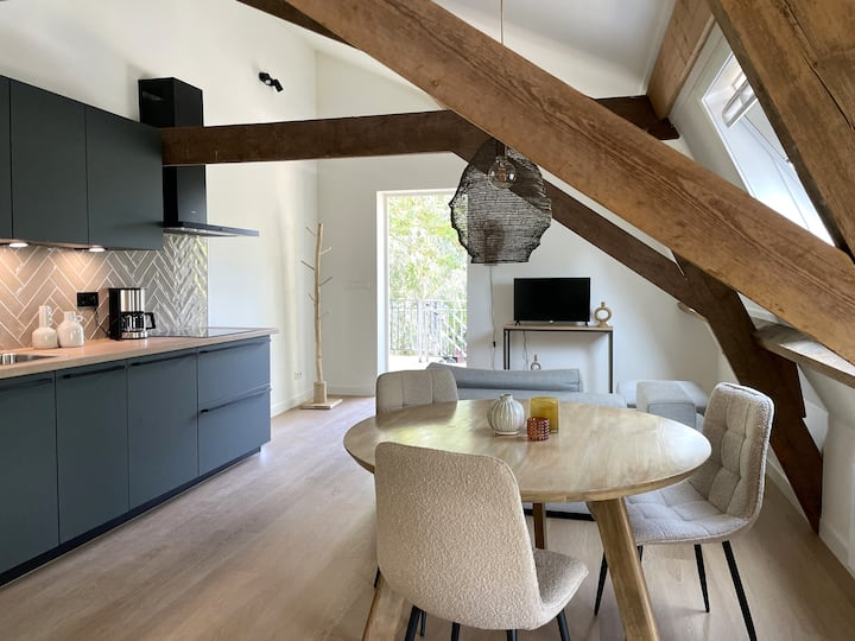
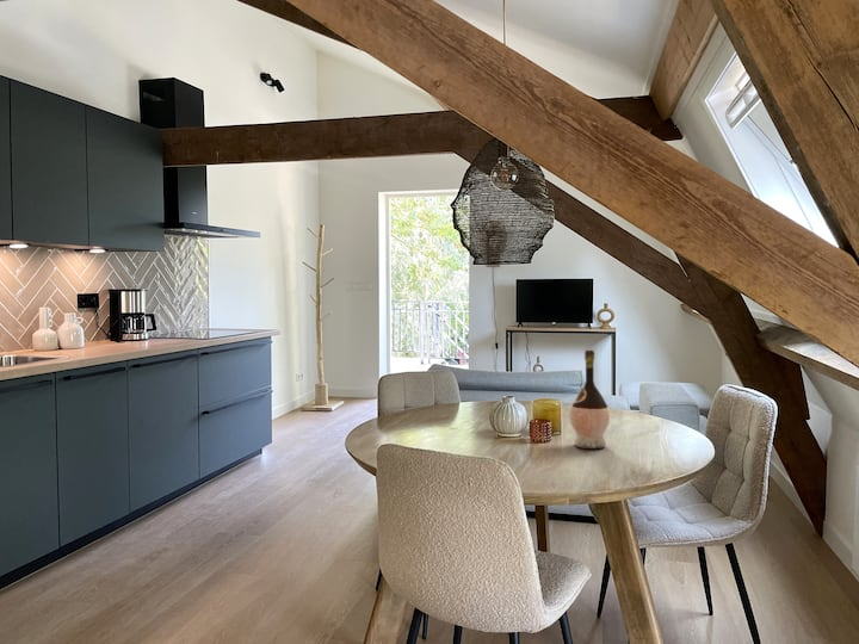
+ wine bottle (589, 398)
